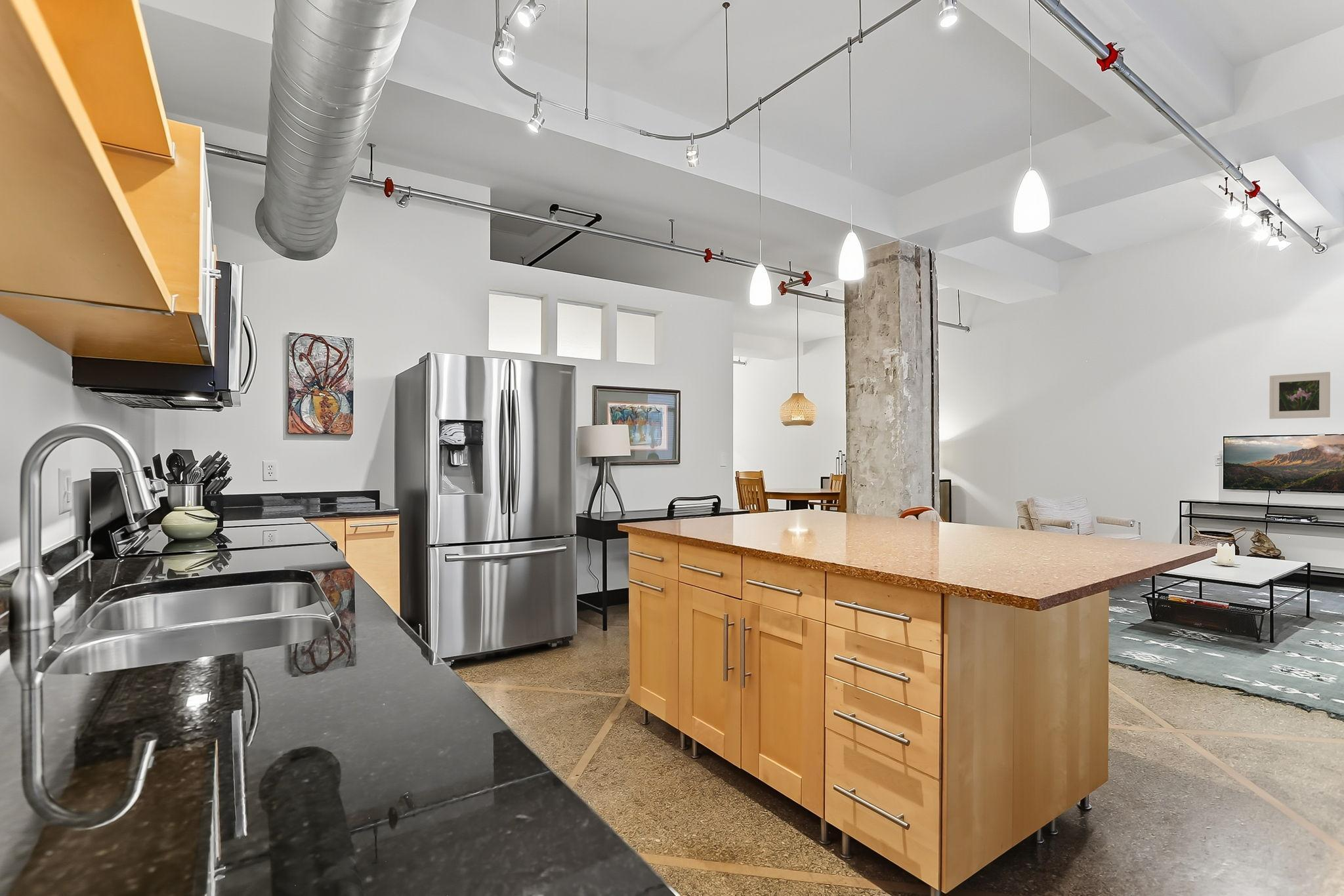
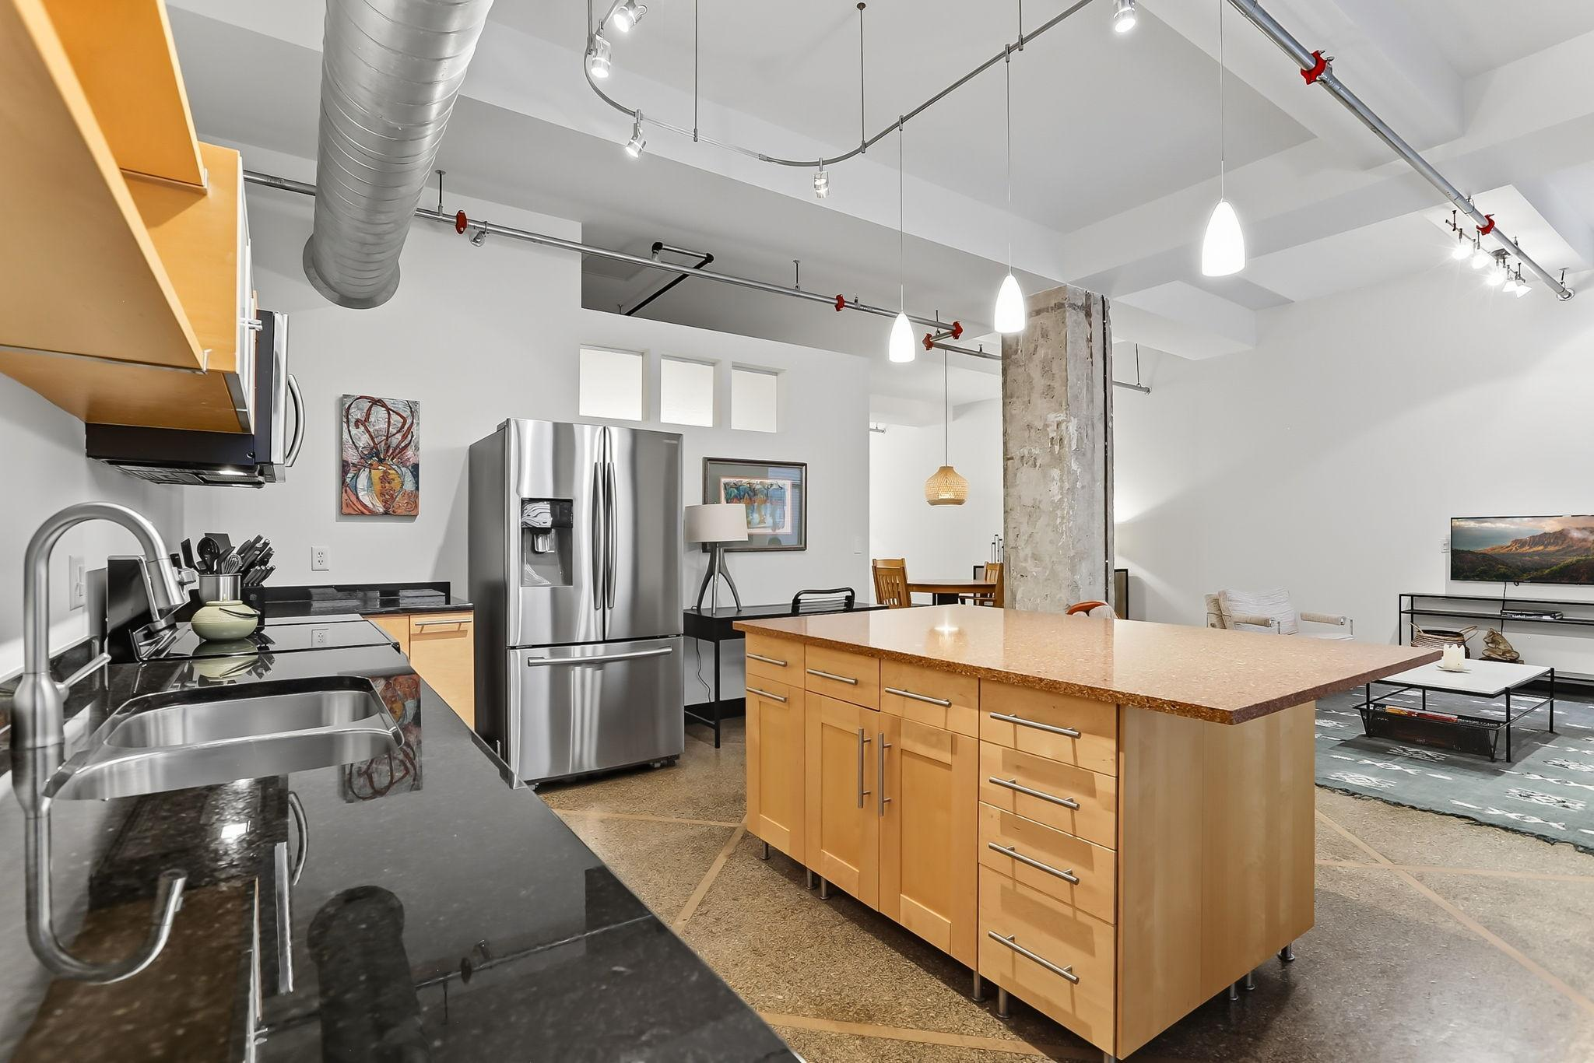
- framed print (1299, 396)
